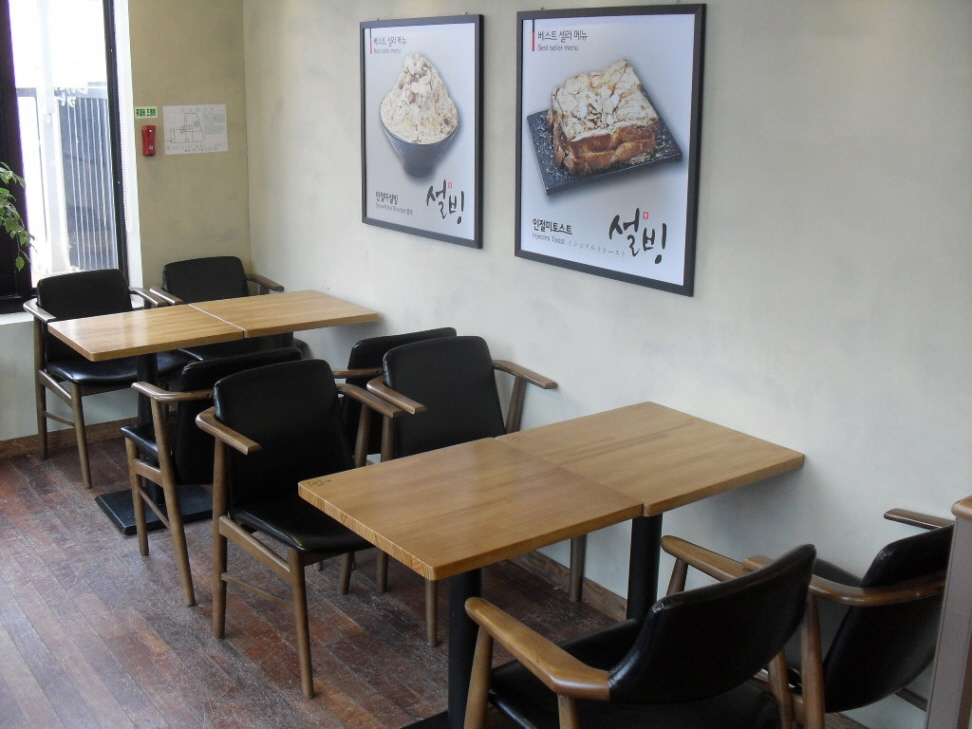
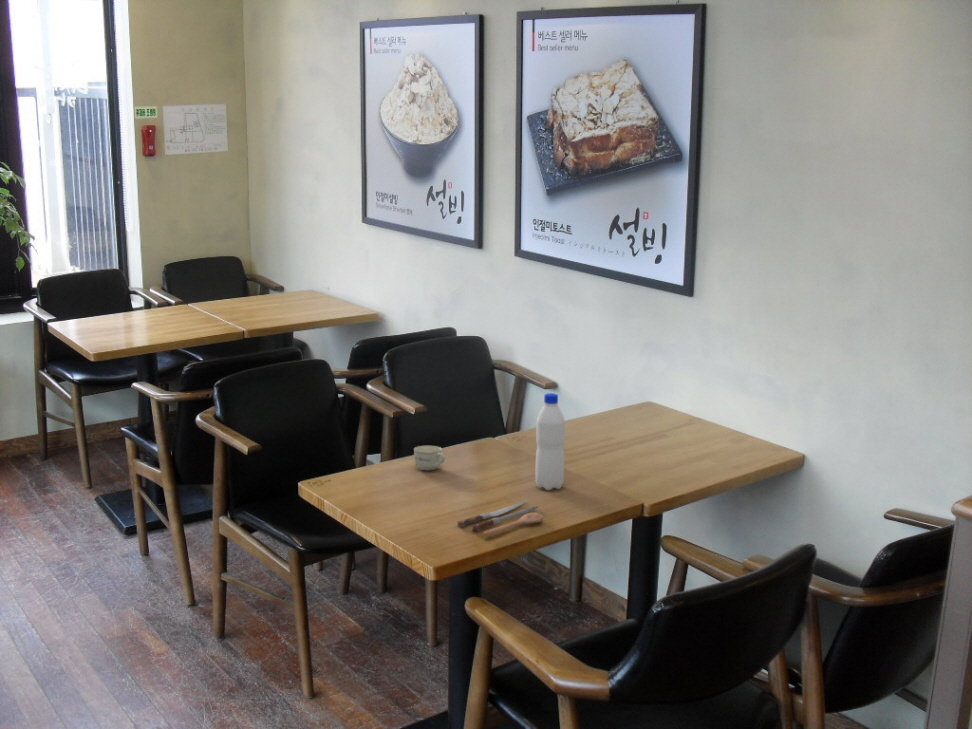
+ water bottle (550, 441)
+ cup (430, 459)
+ spoon (509, 518)
